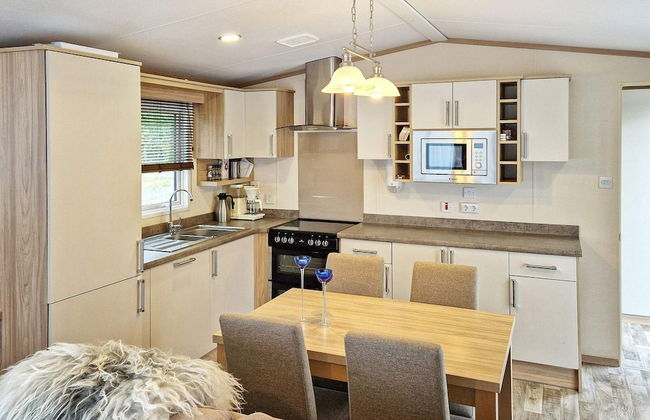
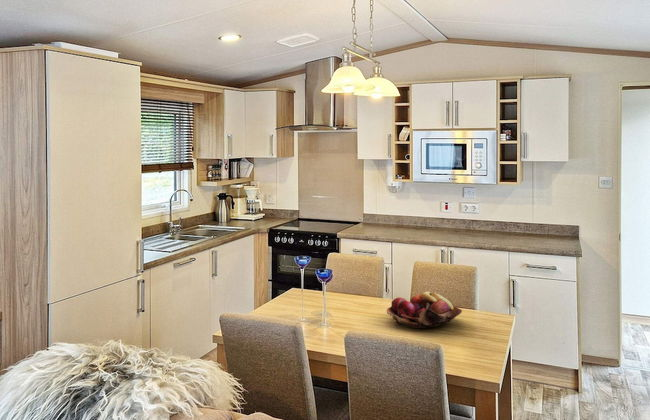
+ fruit basket (424, 308)
